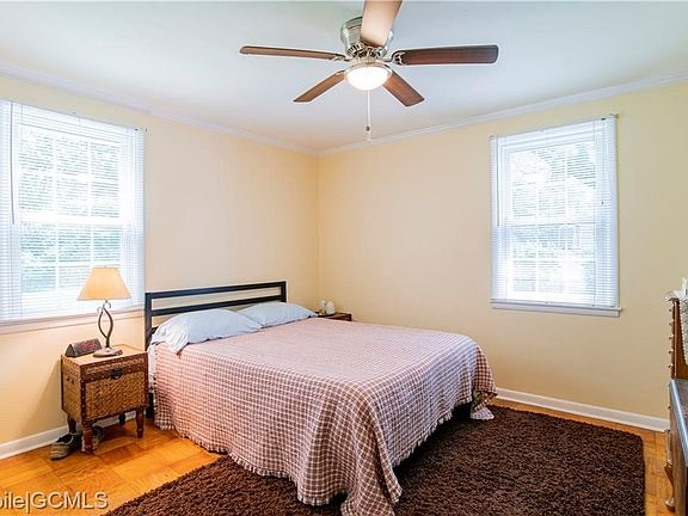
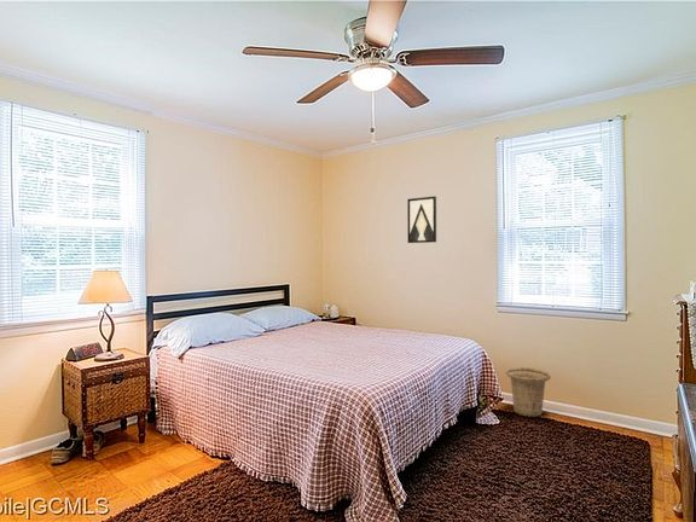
+ basket (527, 392)
+ wall art (422, 220)
